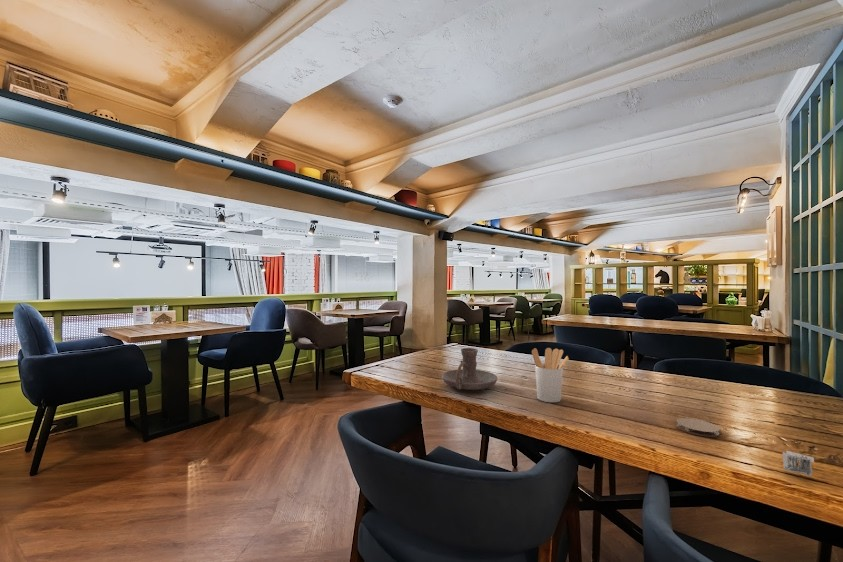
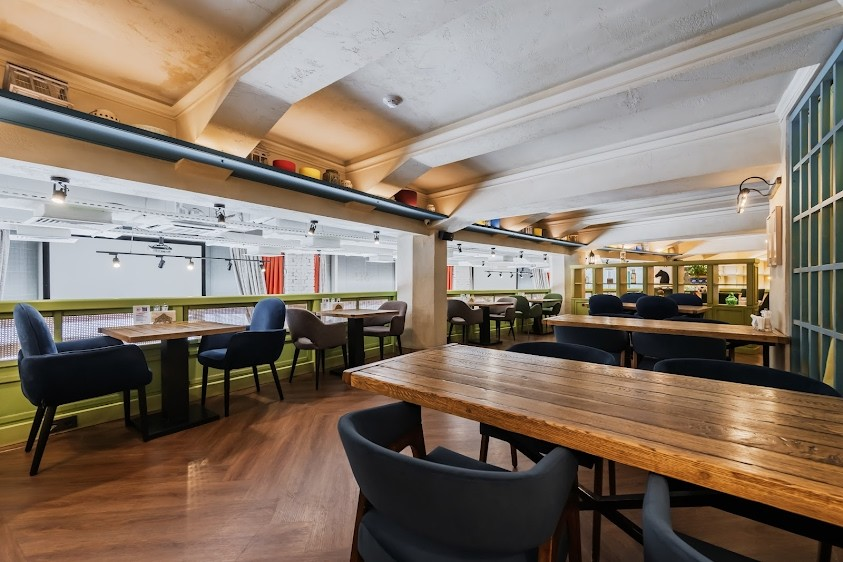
- napkin holder (808, 460)
- utensil holder (550, 372)
- candle holder (467, 369)
- coaster (697, 426)
